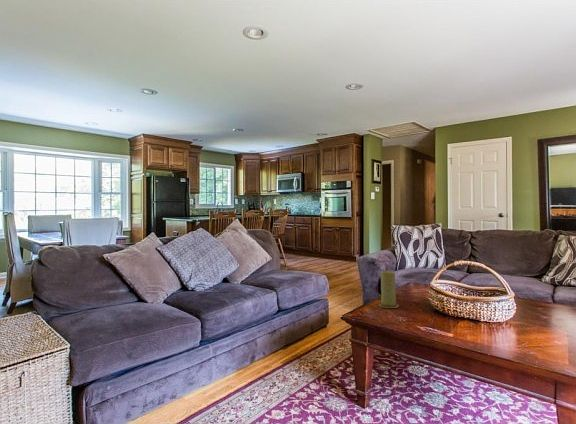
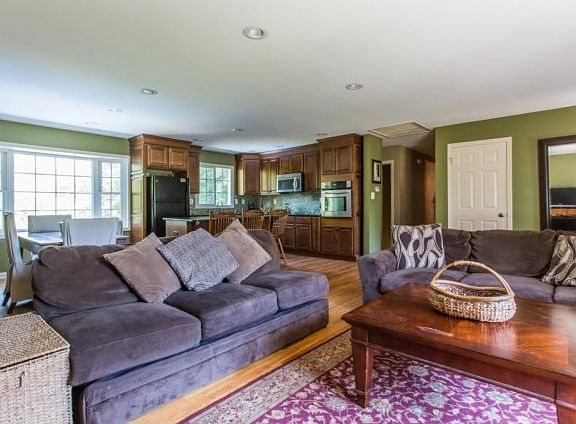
- candle (388, 288)
